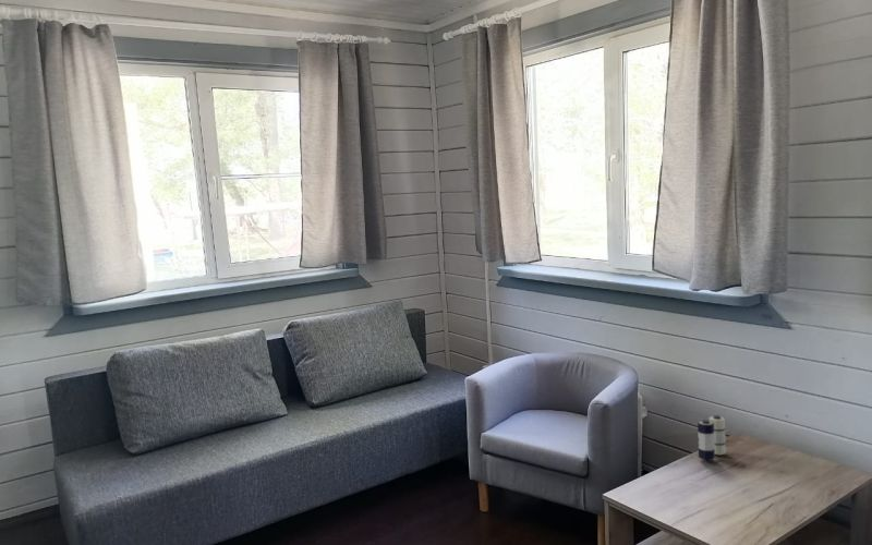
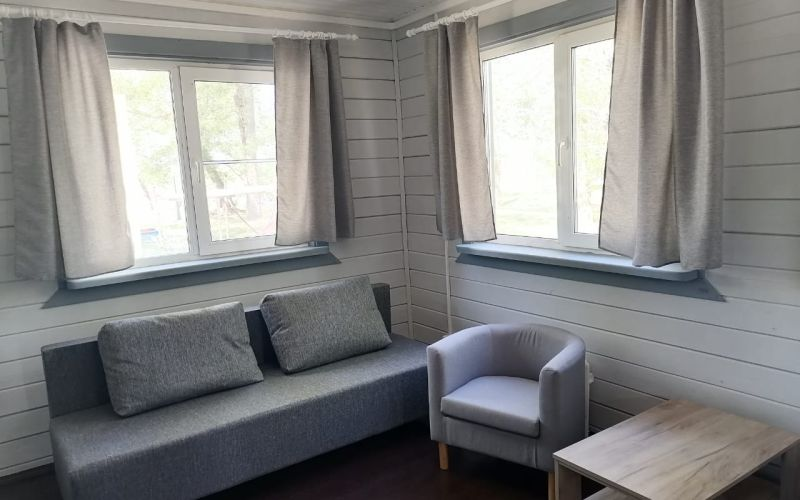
- candle (711, 440)
